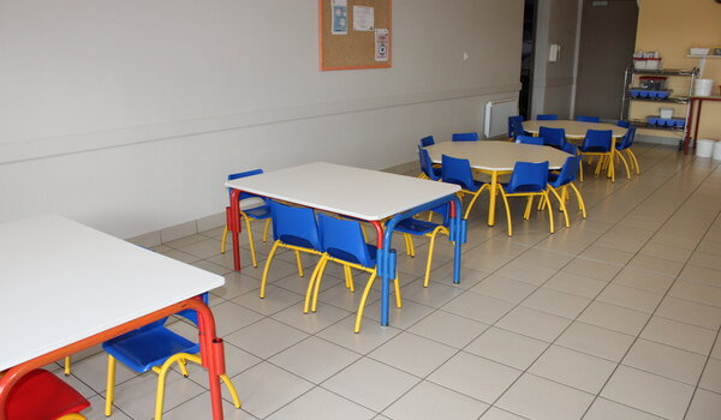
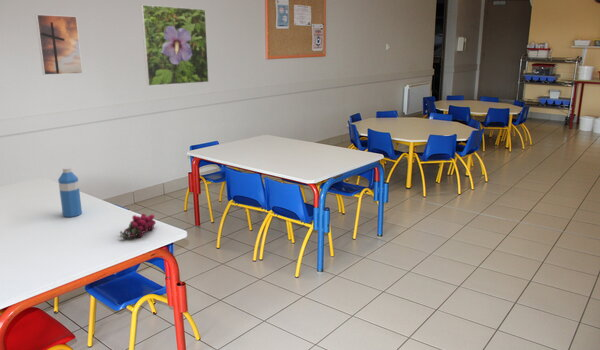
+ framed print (177, 46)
+ water bottle (69, 191)
+ grapes (138, 224)
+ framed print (59, 45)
